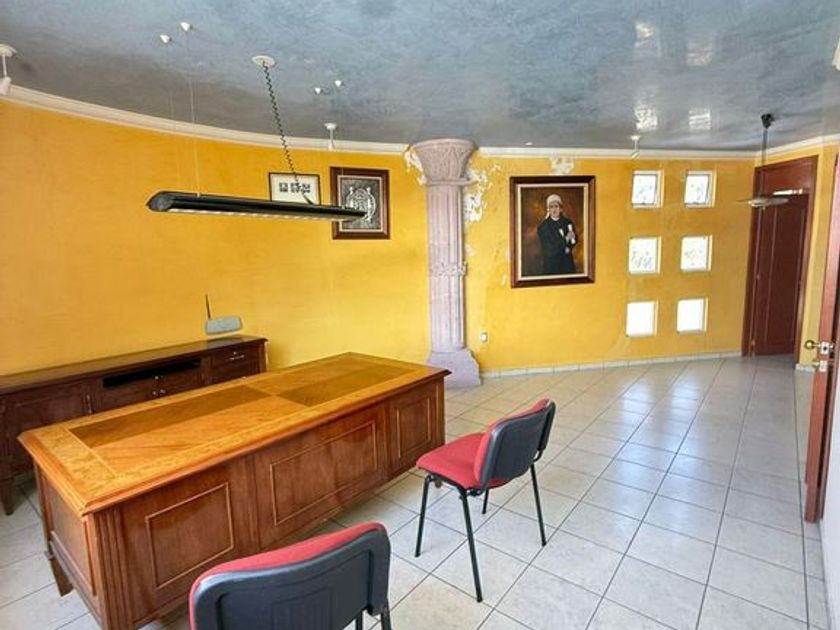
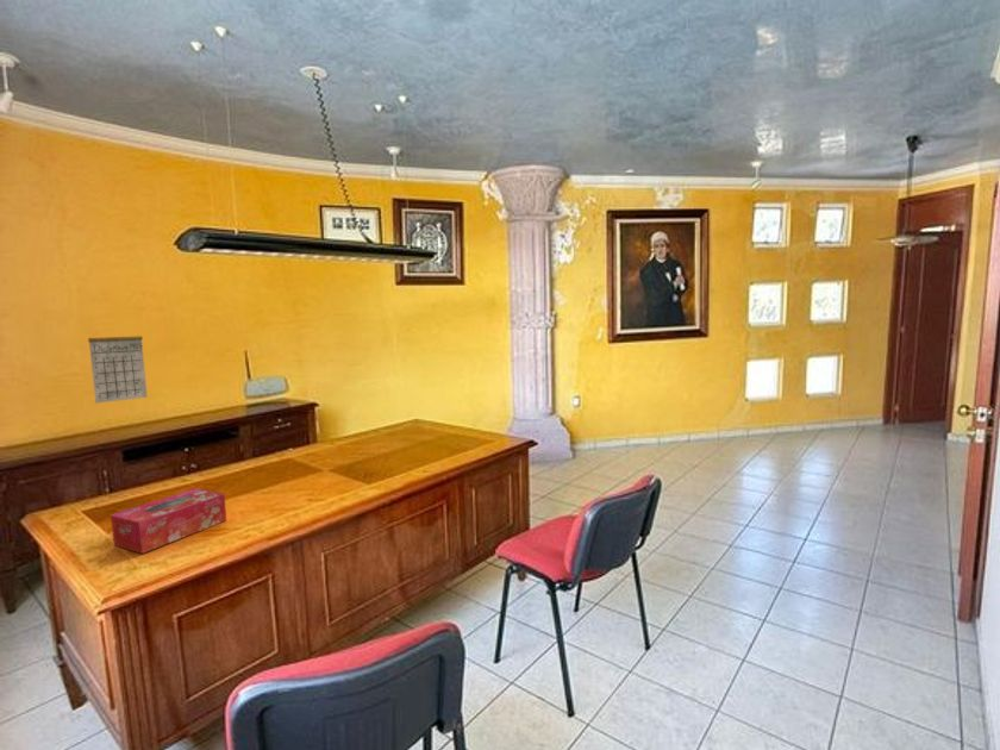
+ calendar (118, 361)
+ tissue box (171, 518)
